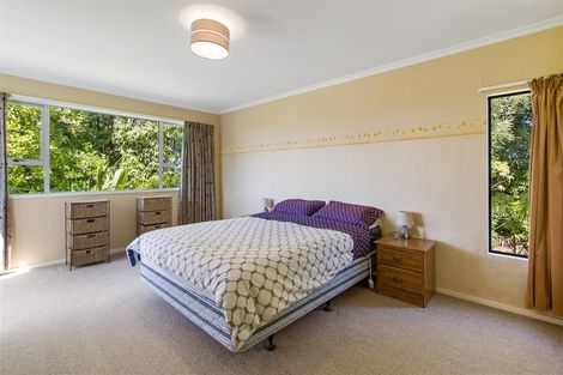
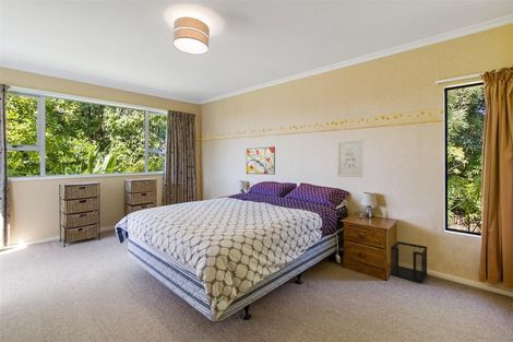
+ wastebasket (408, 260)
+ wall art (349, 158)
+ wall art (260, 161)
